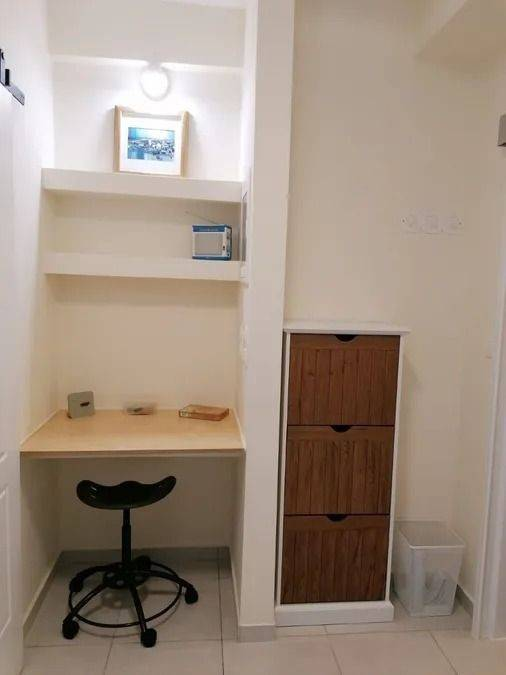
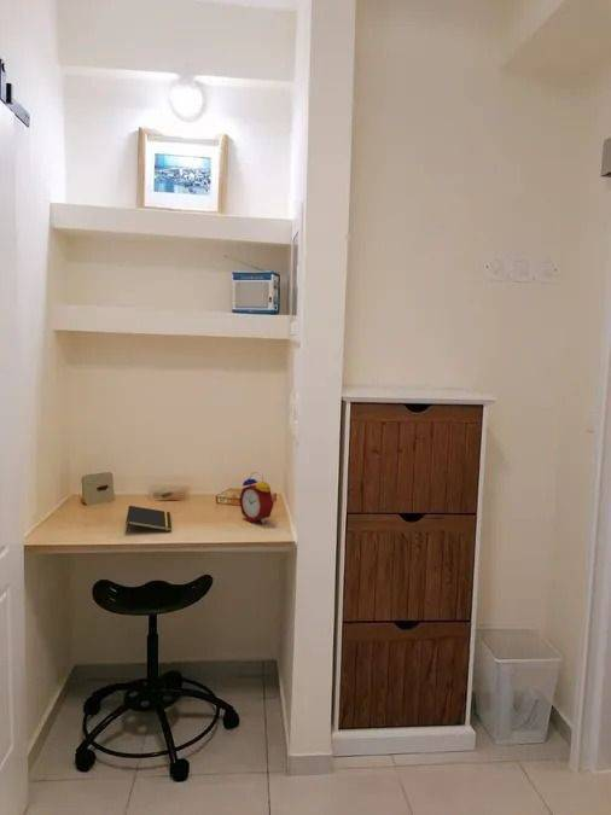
+ notepad (149, 517)
+ alarm clock (258, 495)
